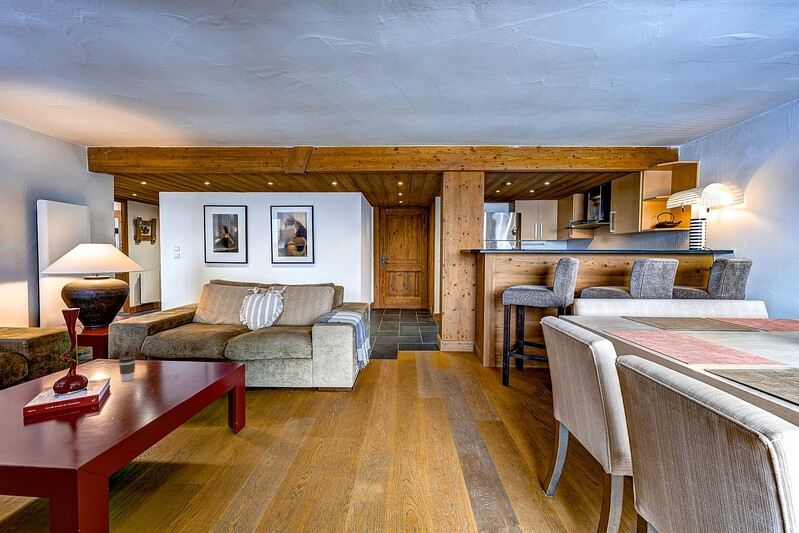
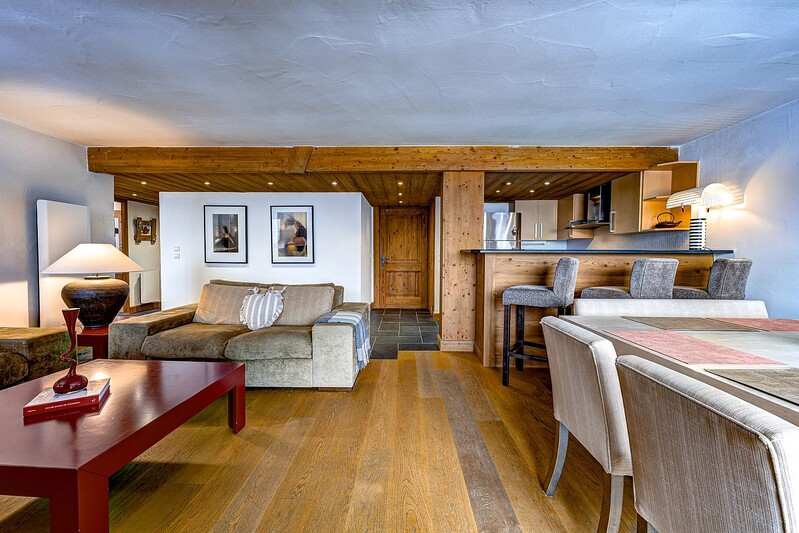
- coffee cup (127, 368)
